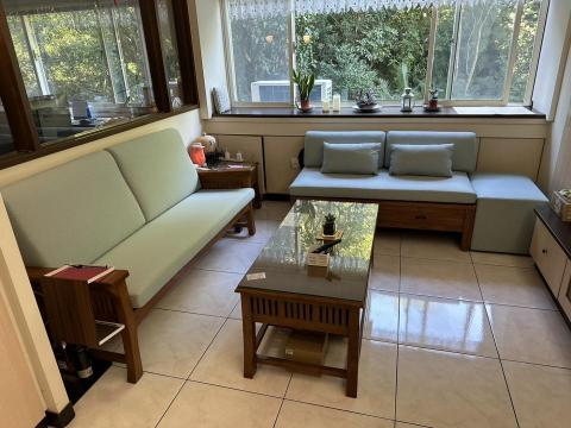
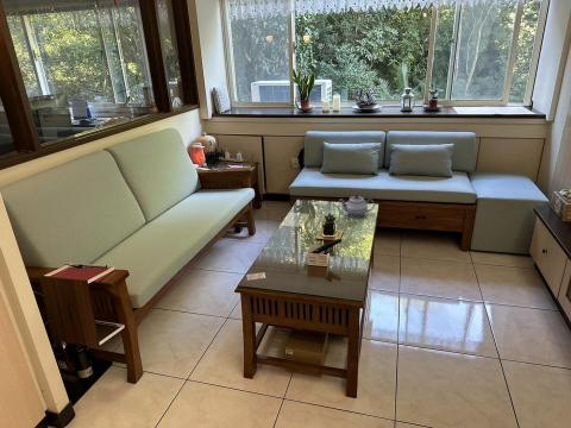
+ teapot (356, 204)
